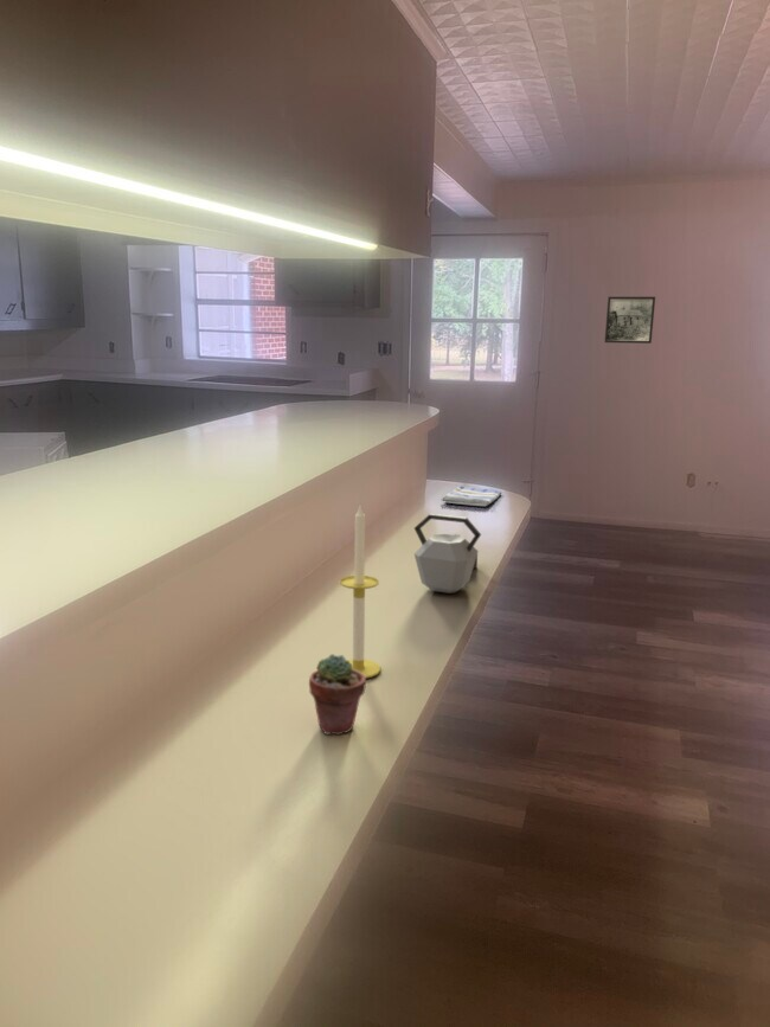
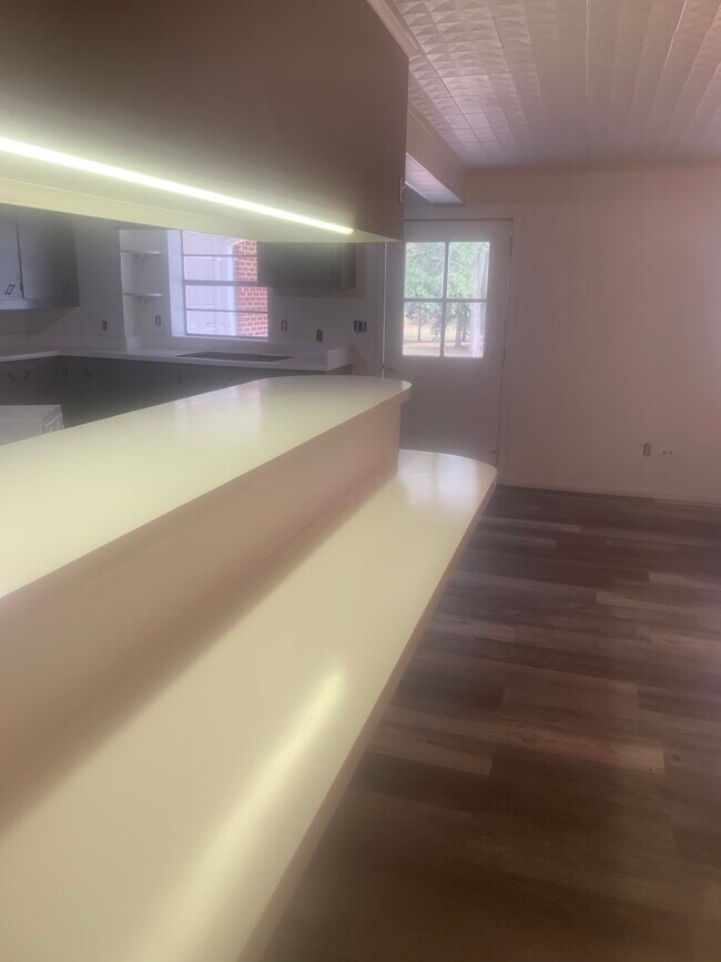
- dish towel (471, 495)
- kettle (455, 545)
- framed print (629, 320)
- potted succulent (336, 691)
- candle (359, 588)
